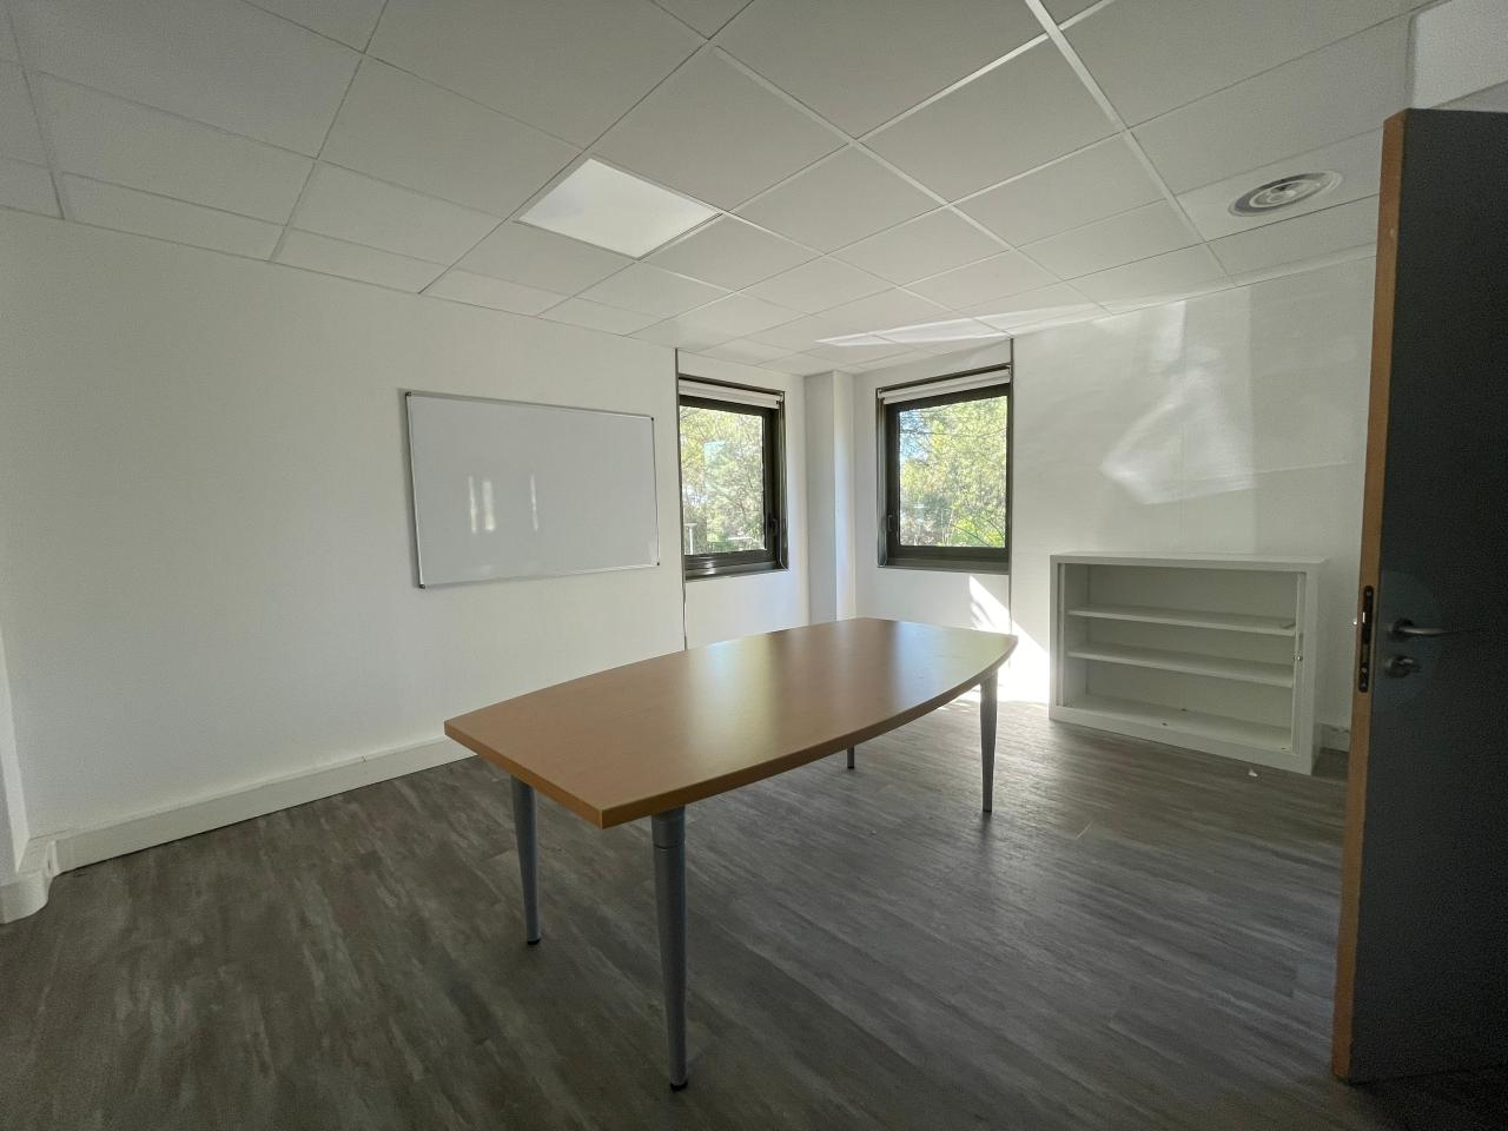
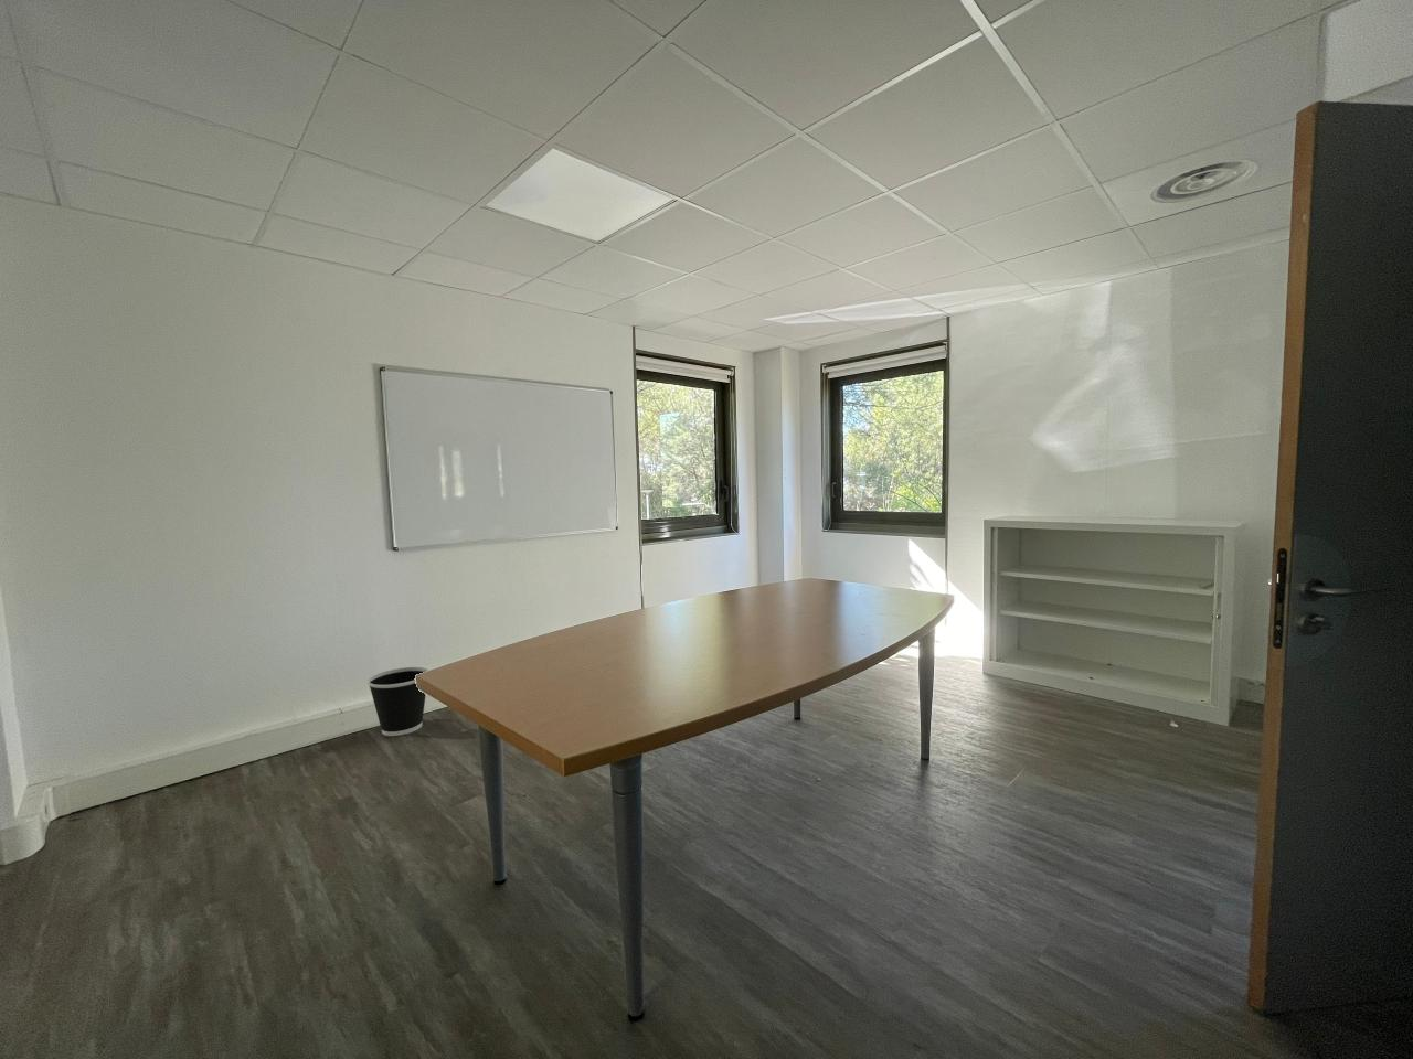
+ wastebasket (401, 702)
